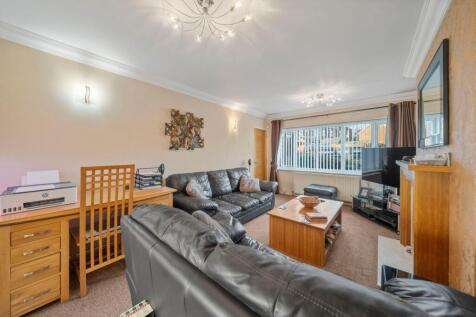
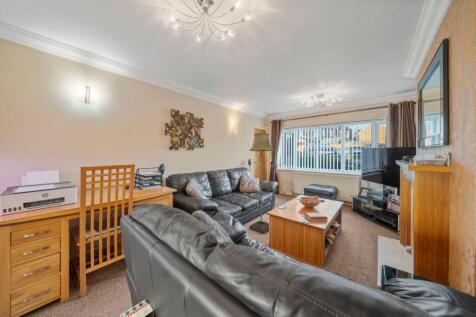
+ floor lamp (261, 181)
